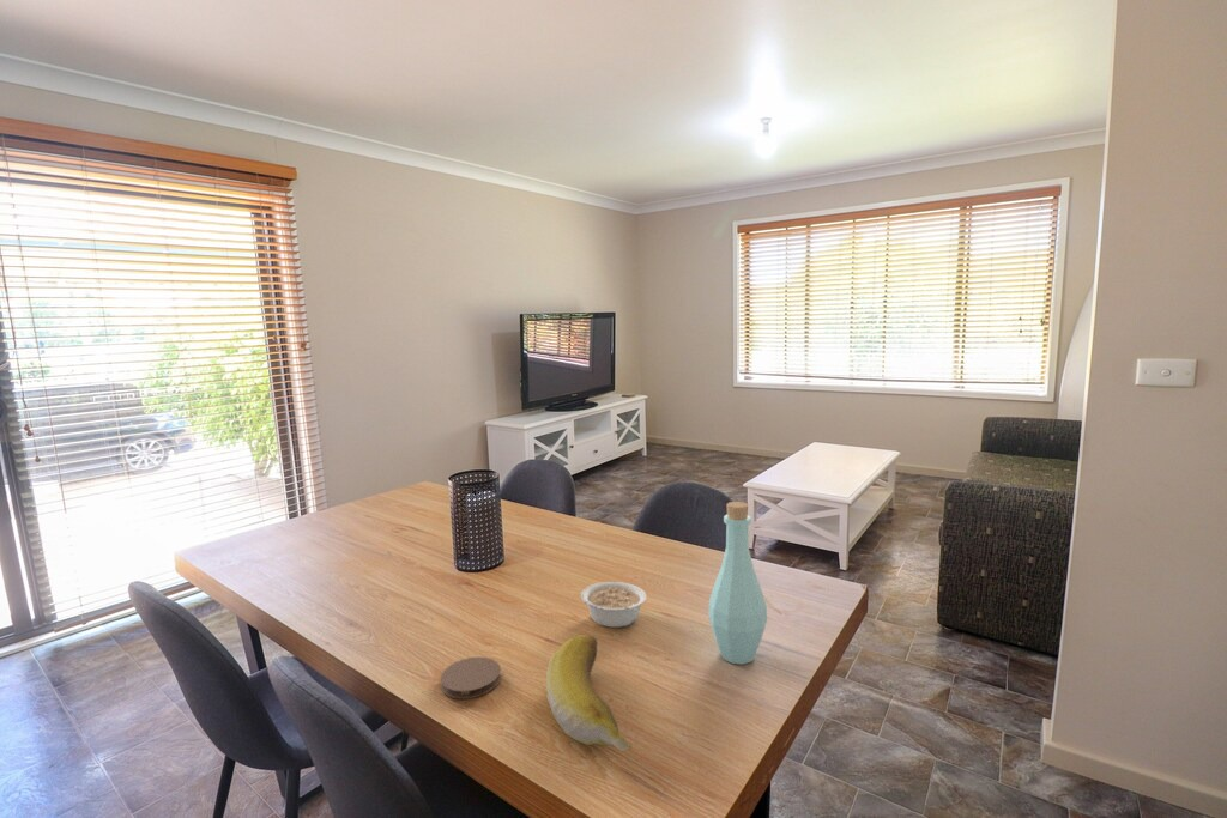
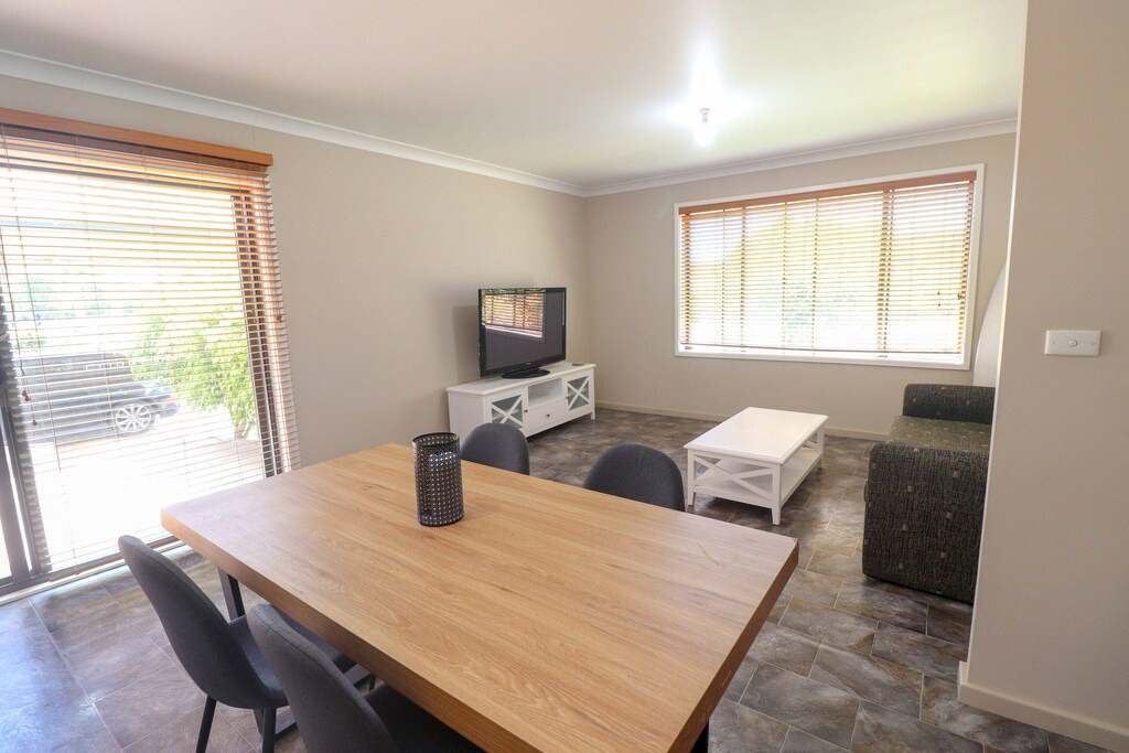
- coaster (471, 677)
- bottle (737, 581)
- legume (616, 604)
- banana (594, 690)
